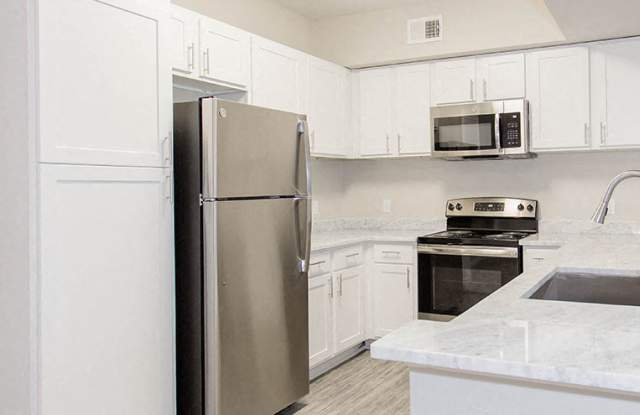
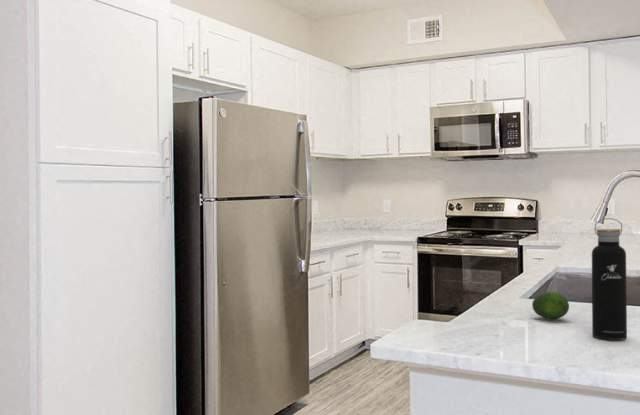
+ fruit (550, 305)
+ water bottle (608, 277)
